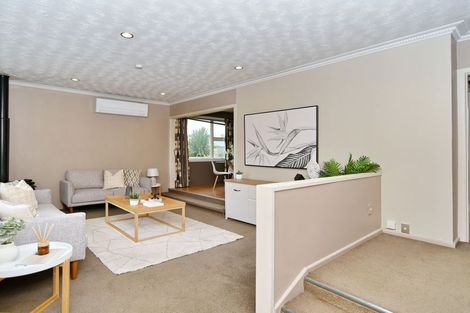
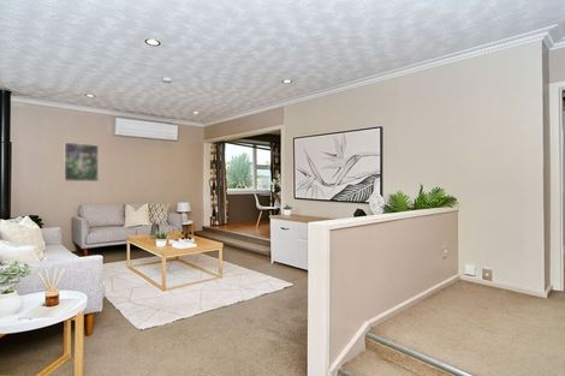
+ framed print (82, 162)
